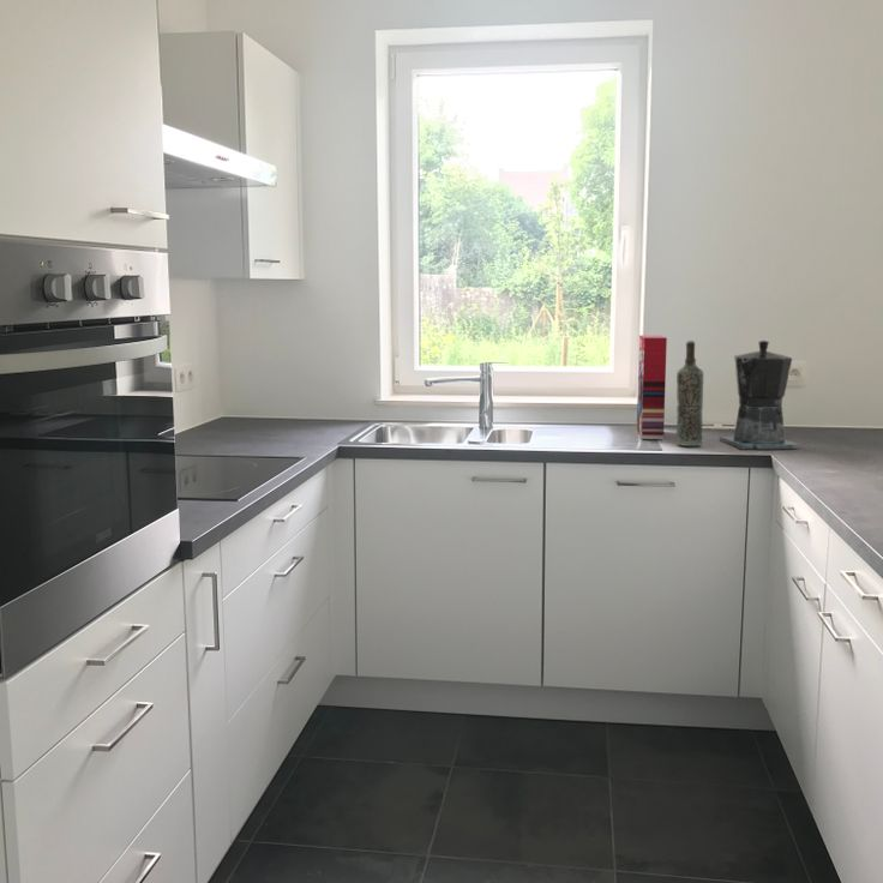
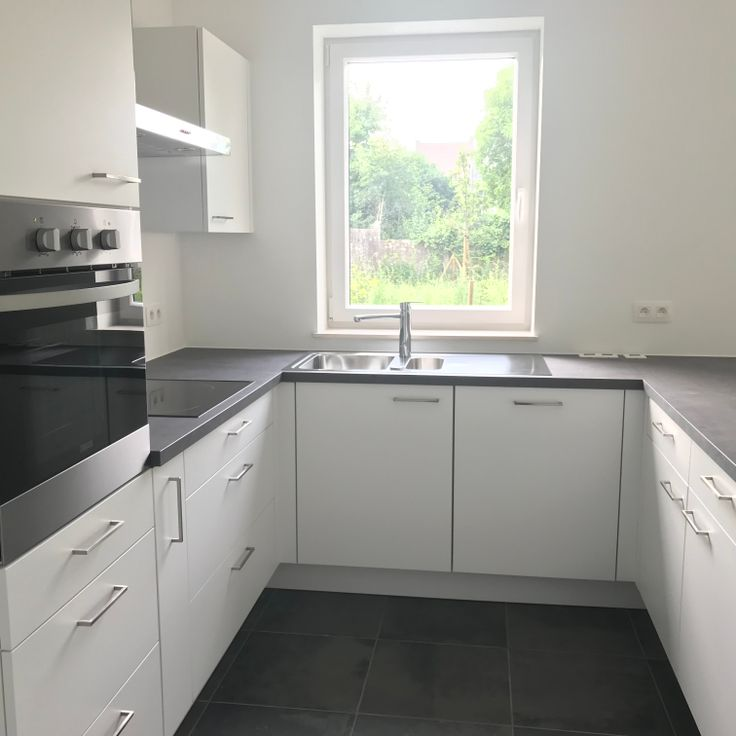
- coffee maker (761, 392)
- cereal box (650, 385)
- bottle (690, 392)
